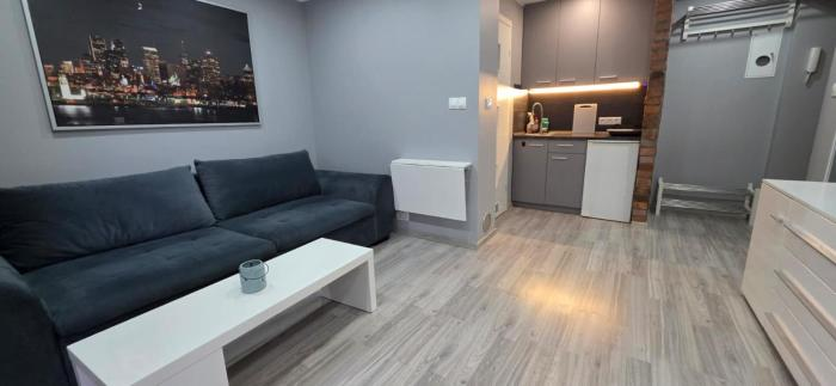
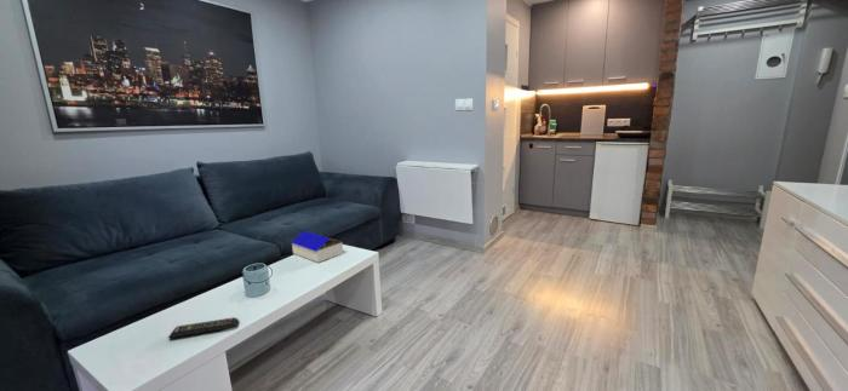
+ architectural model (316, 243)
+ remote control (205, 327)
